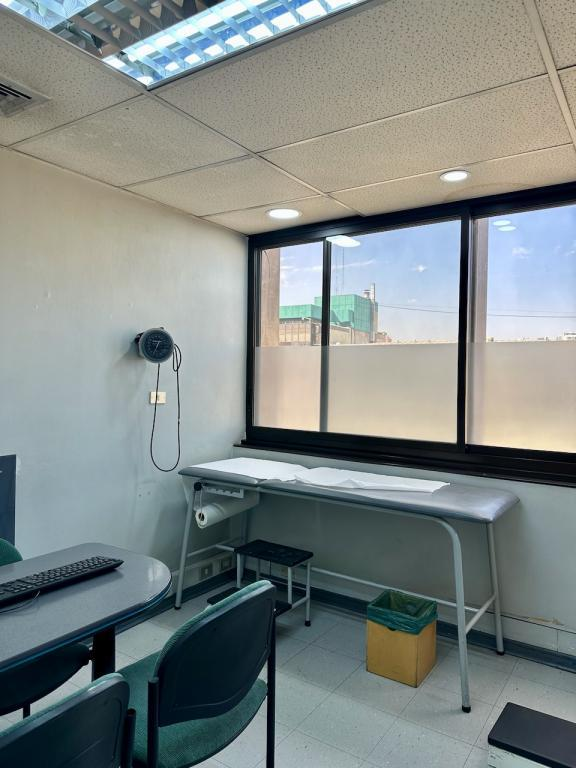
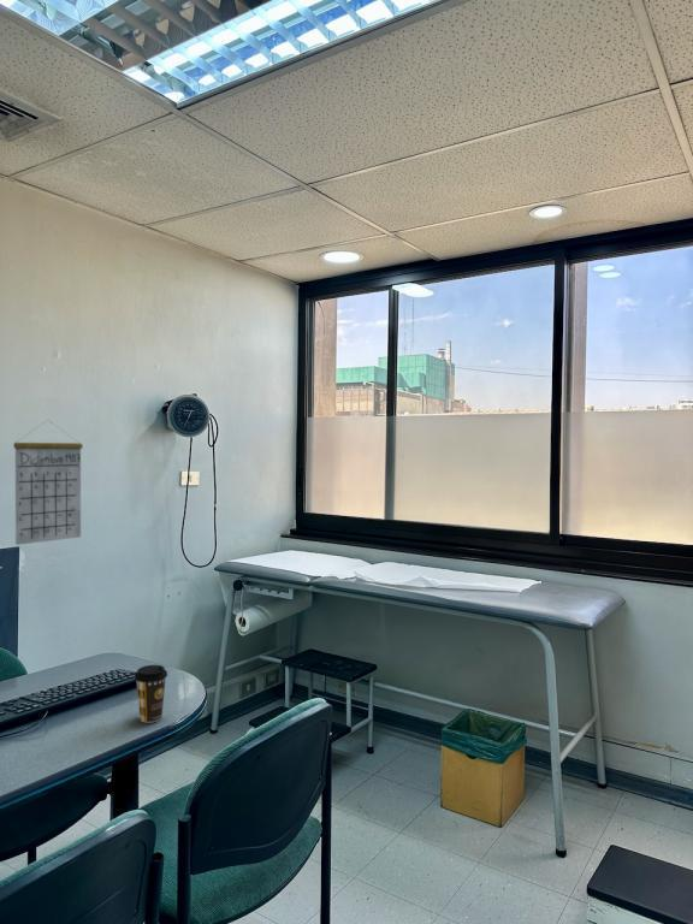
+ coffee cup (150, 693)
+ calendar (49, 480)
